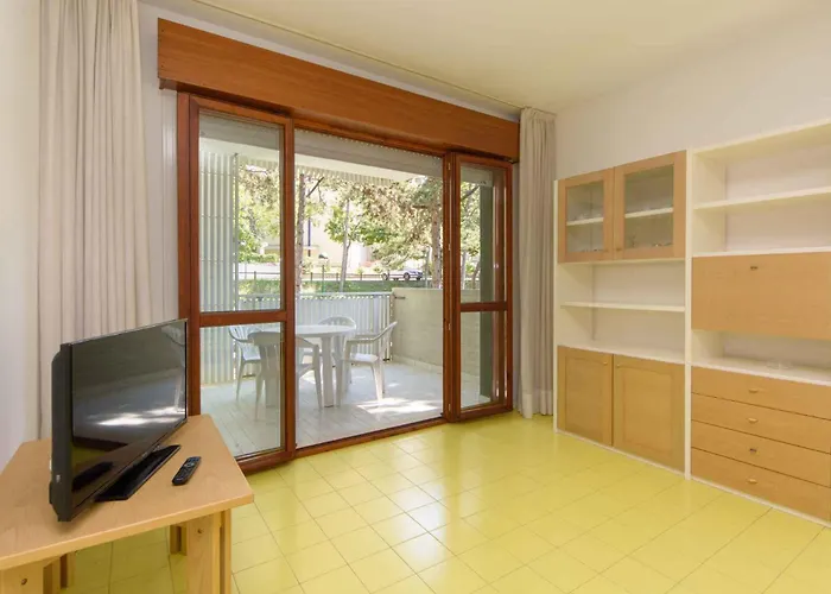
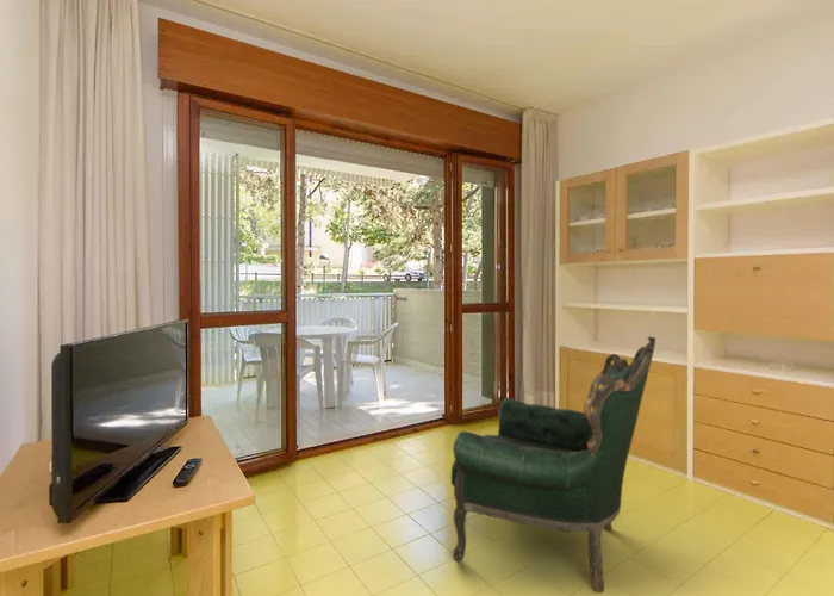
+ armchair (548, 437)
